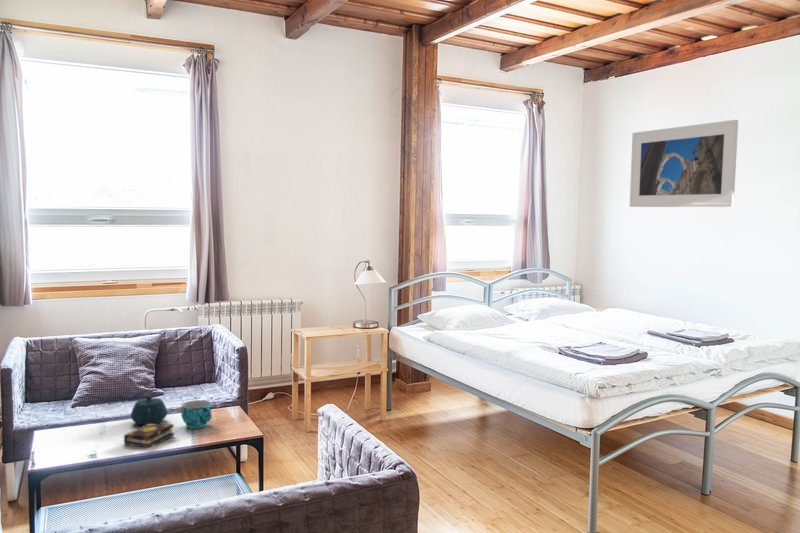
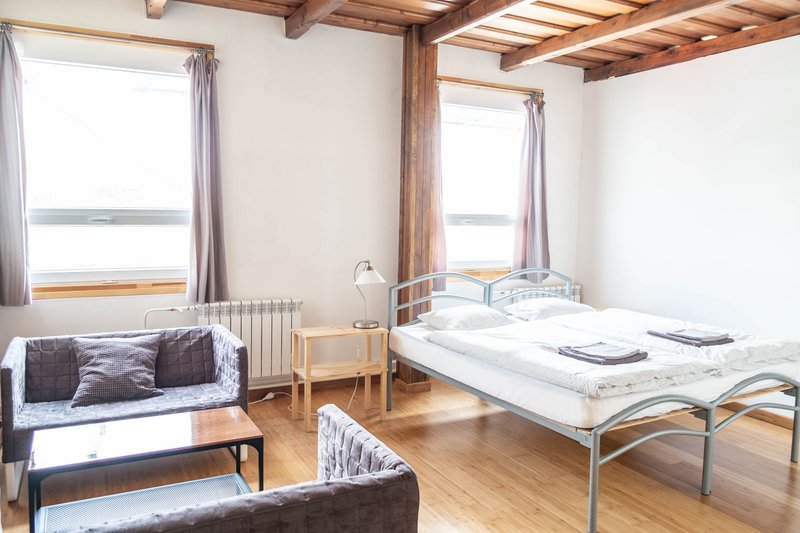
- cup (198, 415)
- book (149, 434)
- teapot (149, 408)
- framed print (679, 167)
